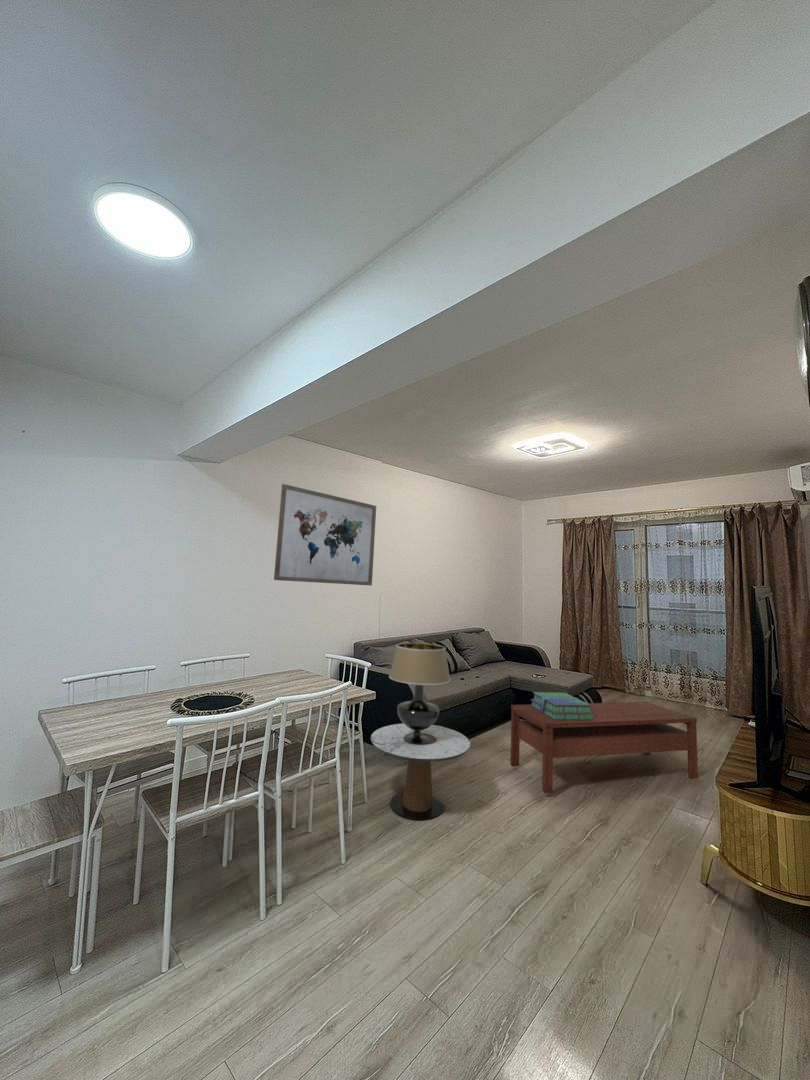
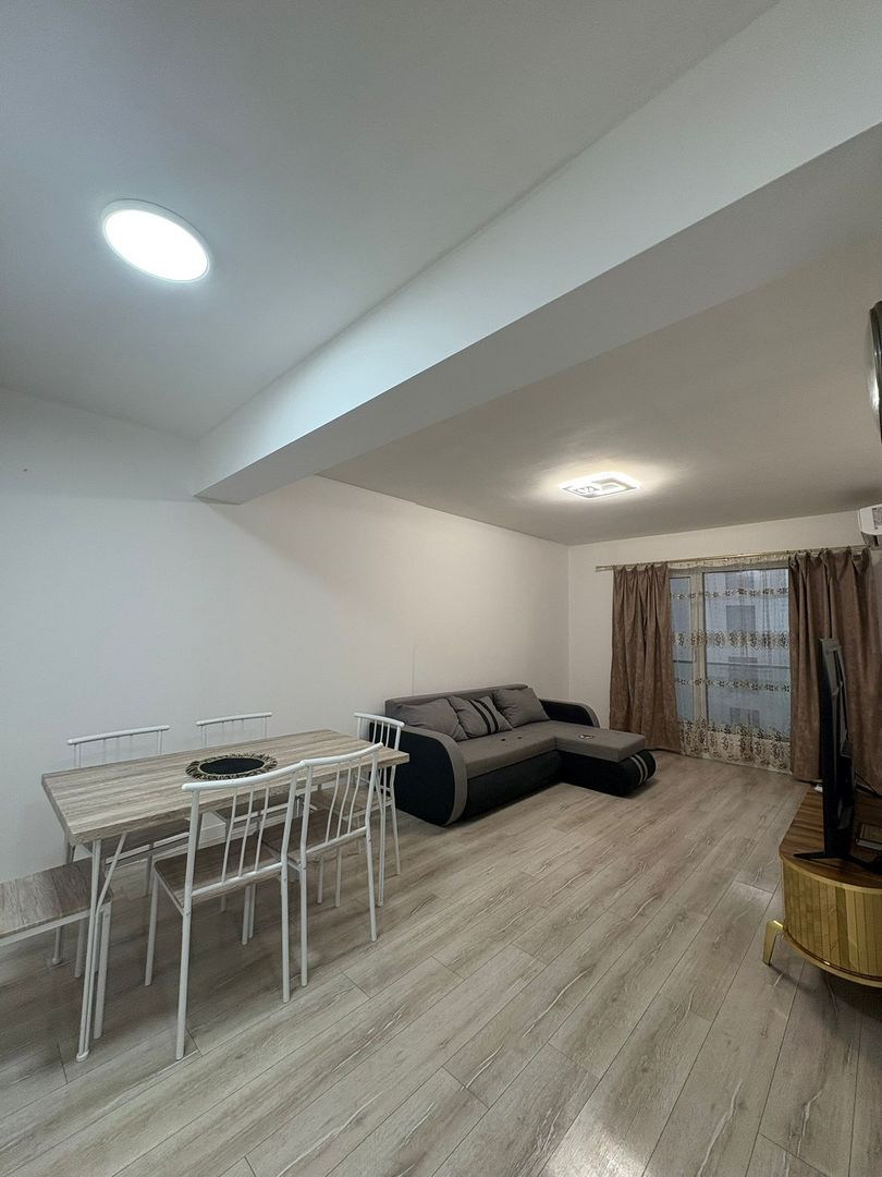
- wall art (330, 539)
- table lamp (418, 692)
- side table (418, 771)
- coffee table (602, 741)
- stack of books (560, 704)
